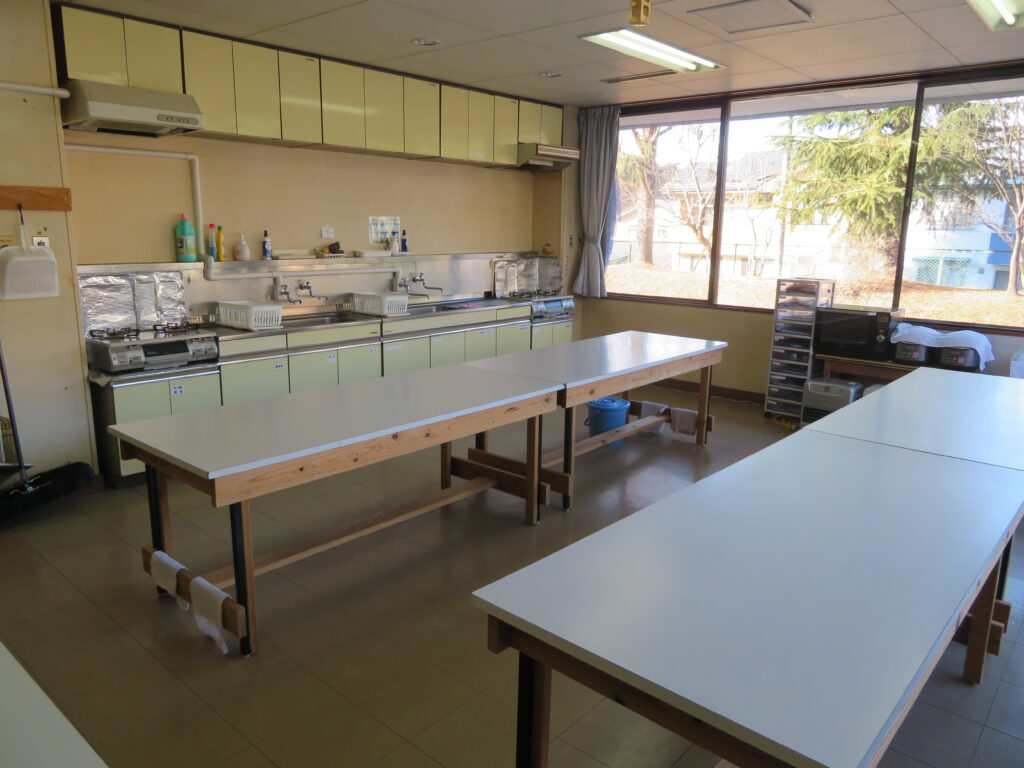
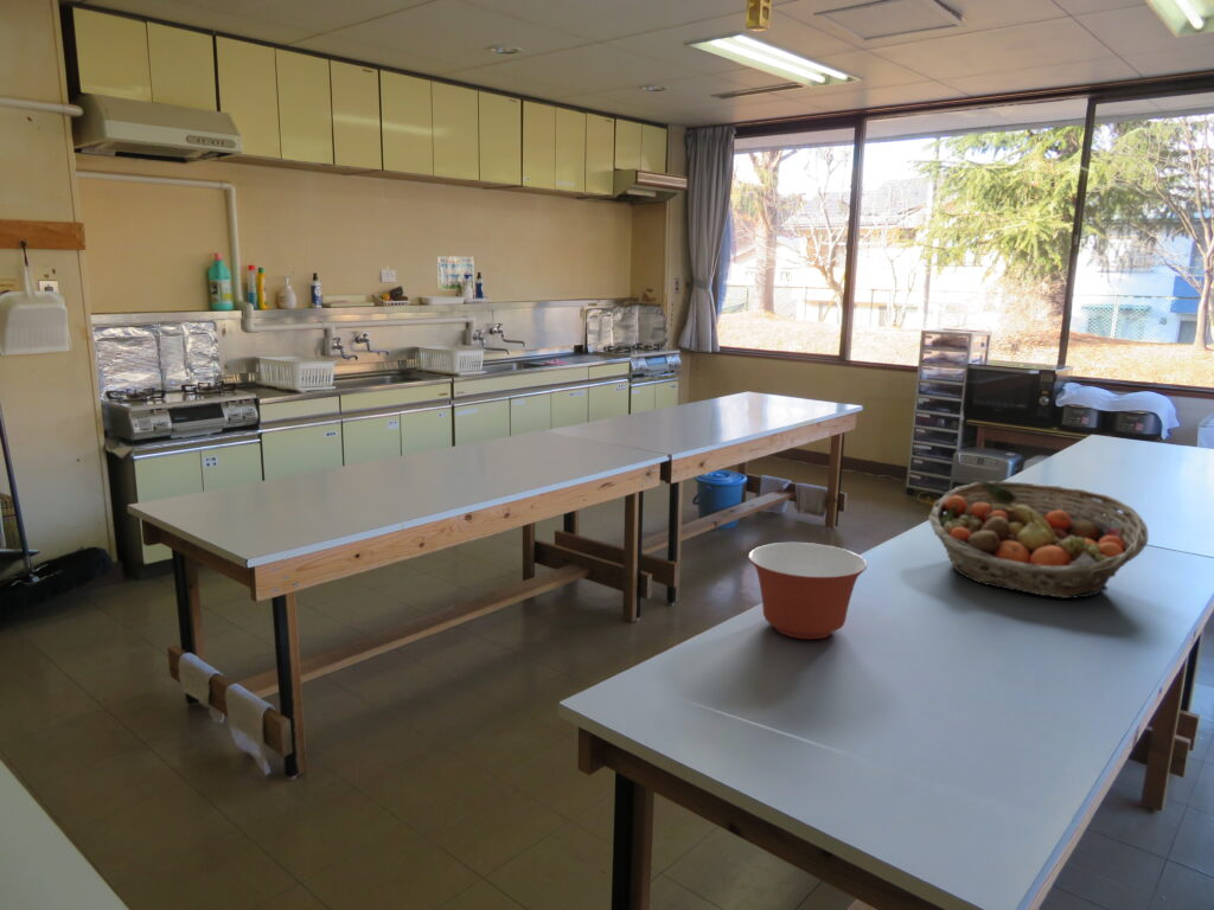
+ fruit basket (1030, 536)
+ mixing bowl (805, 592)
